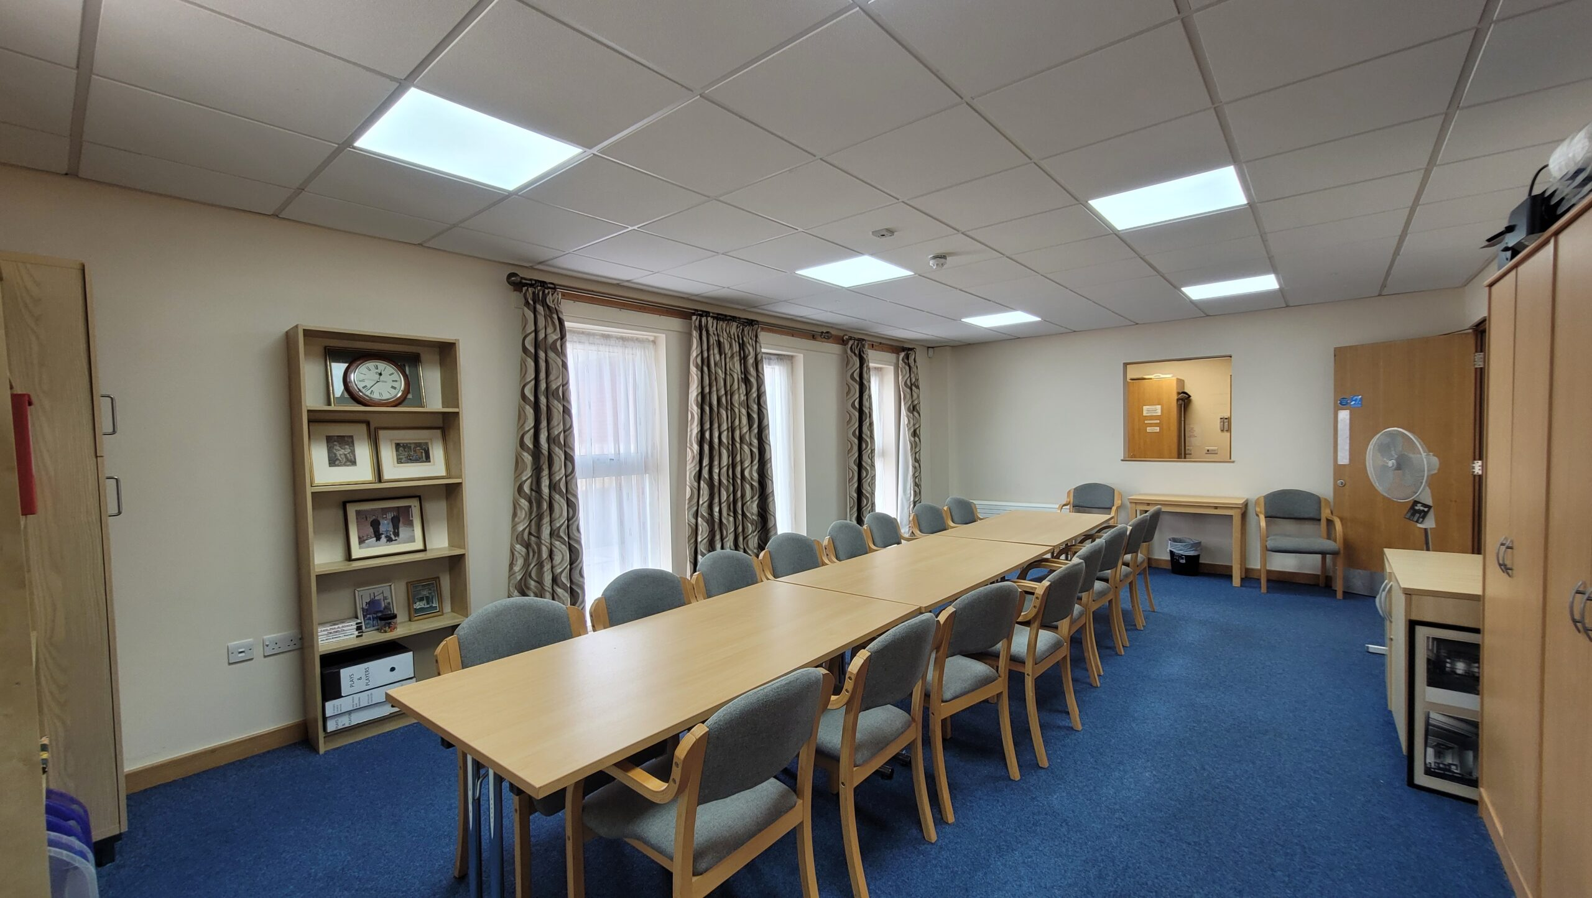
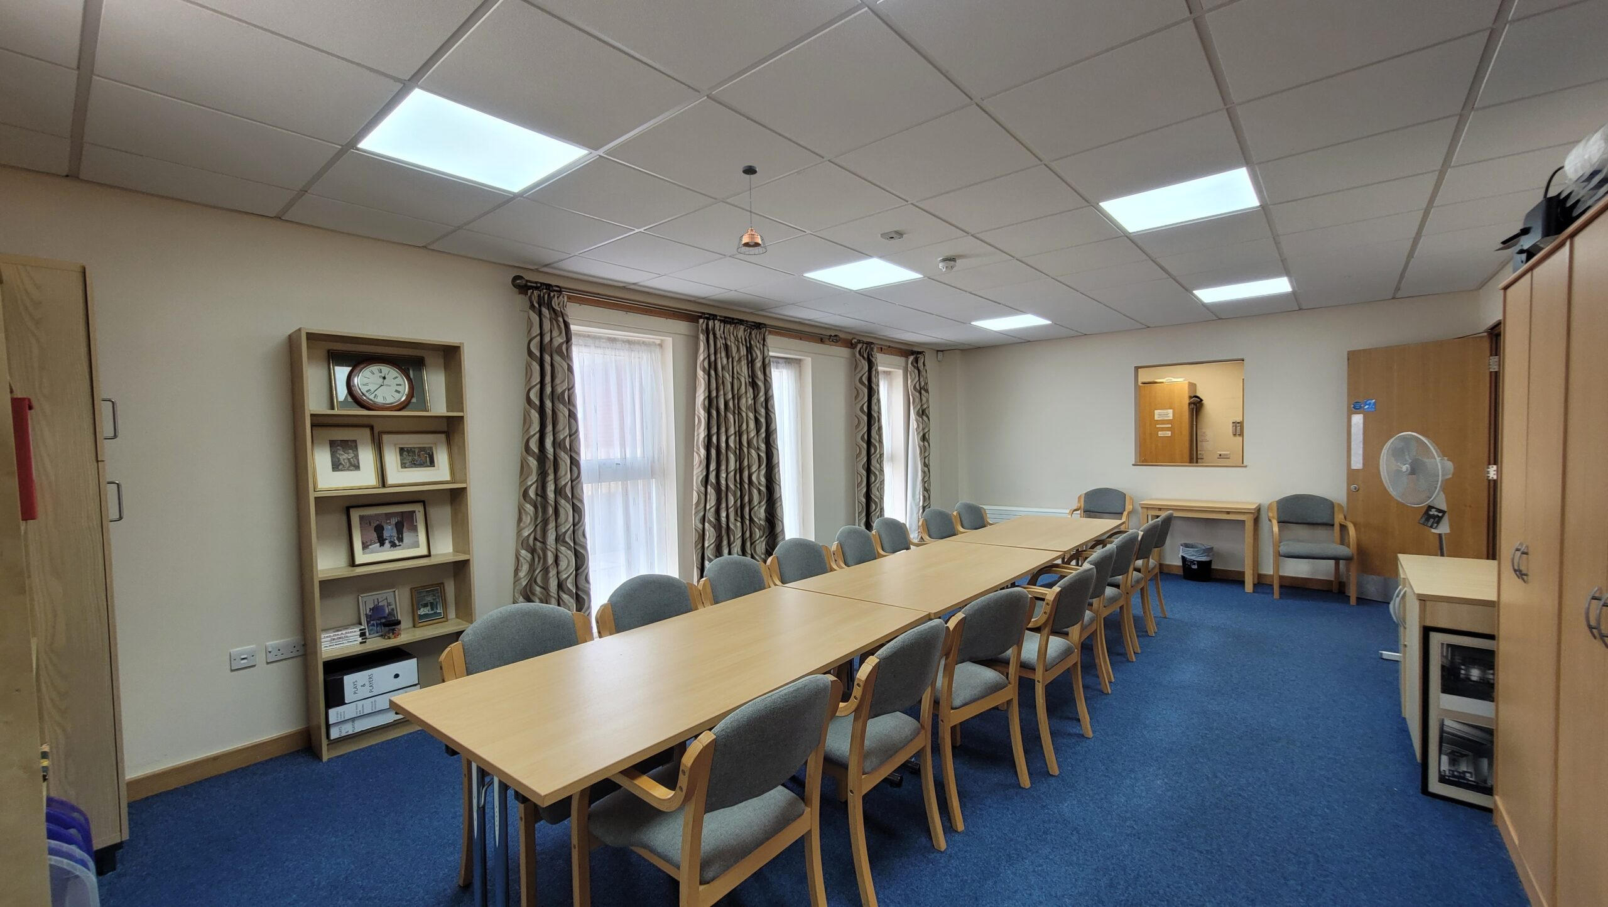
+ pendant light (751, 209)
